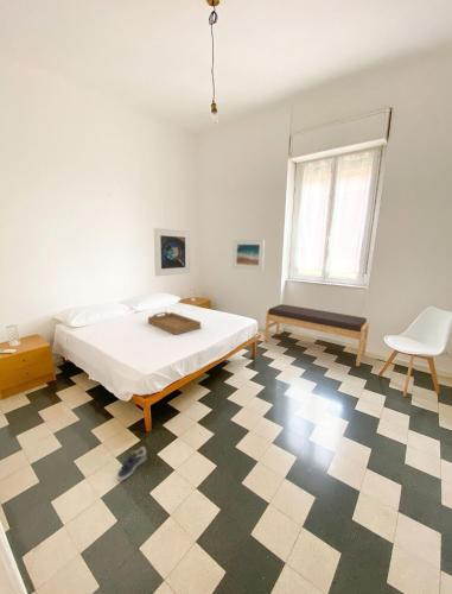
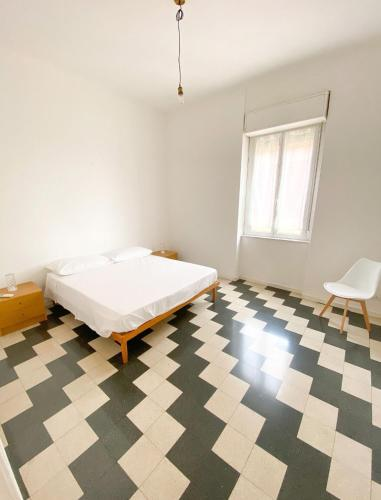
- bench (313, 329)
- sneaker (132, 461)
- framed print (173, 252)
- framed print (247, 254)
- serving tray (173, 321)
